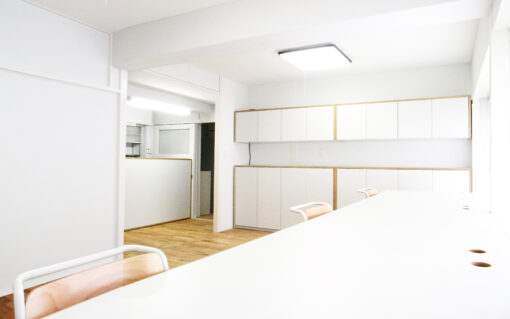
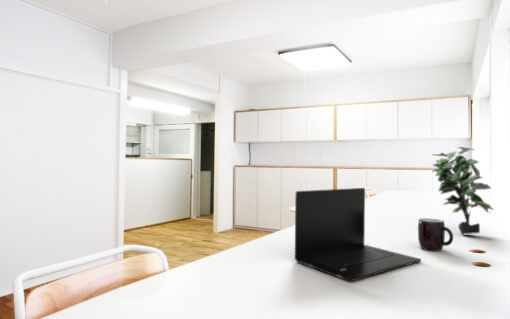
+ potted plant (459, 189)
+ mug (435, 235)
+ laptop (358, 226)
